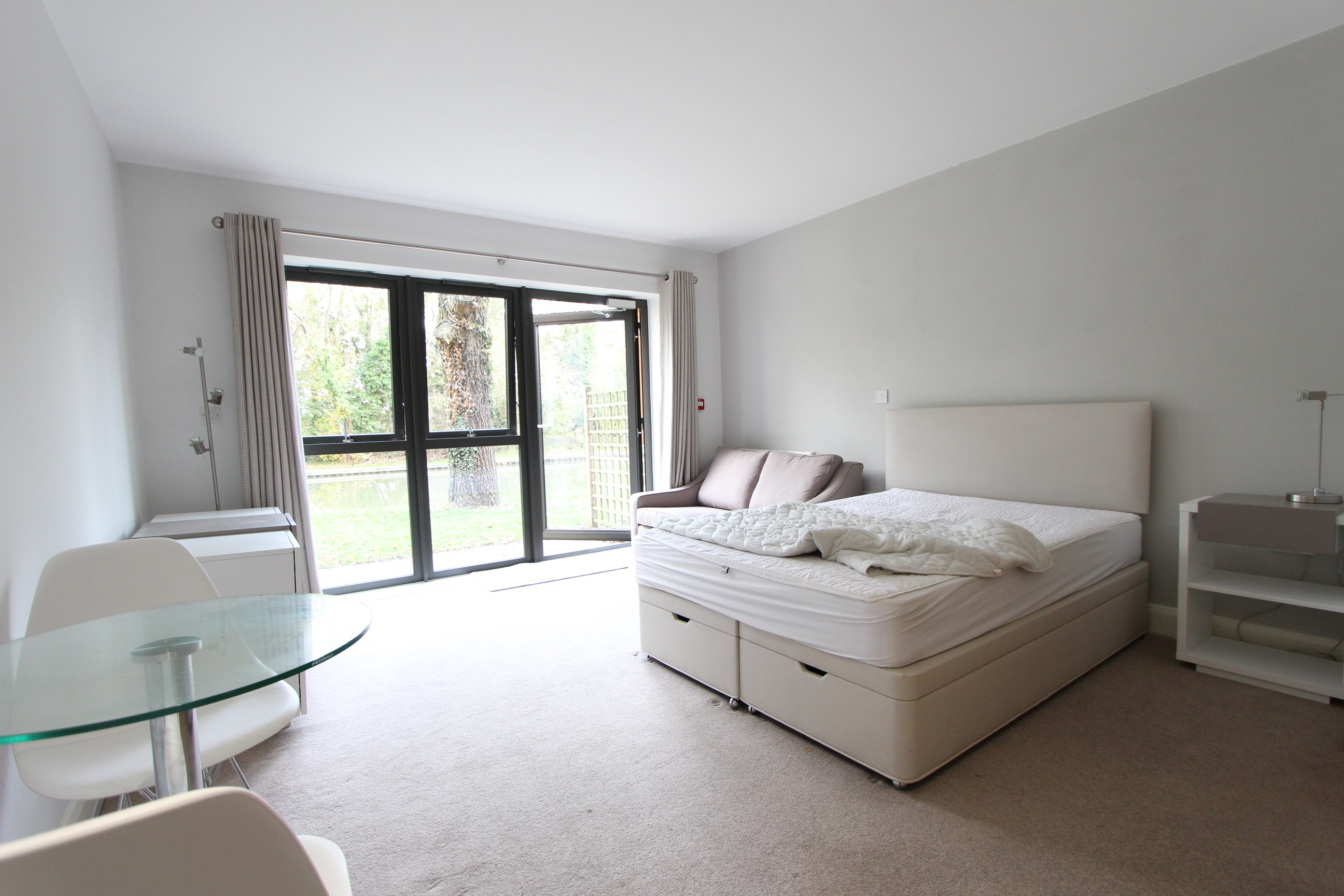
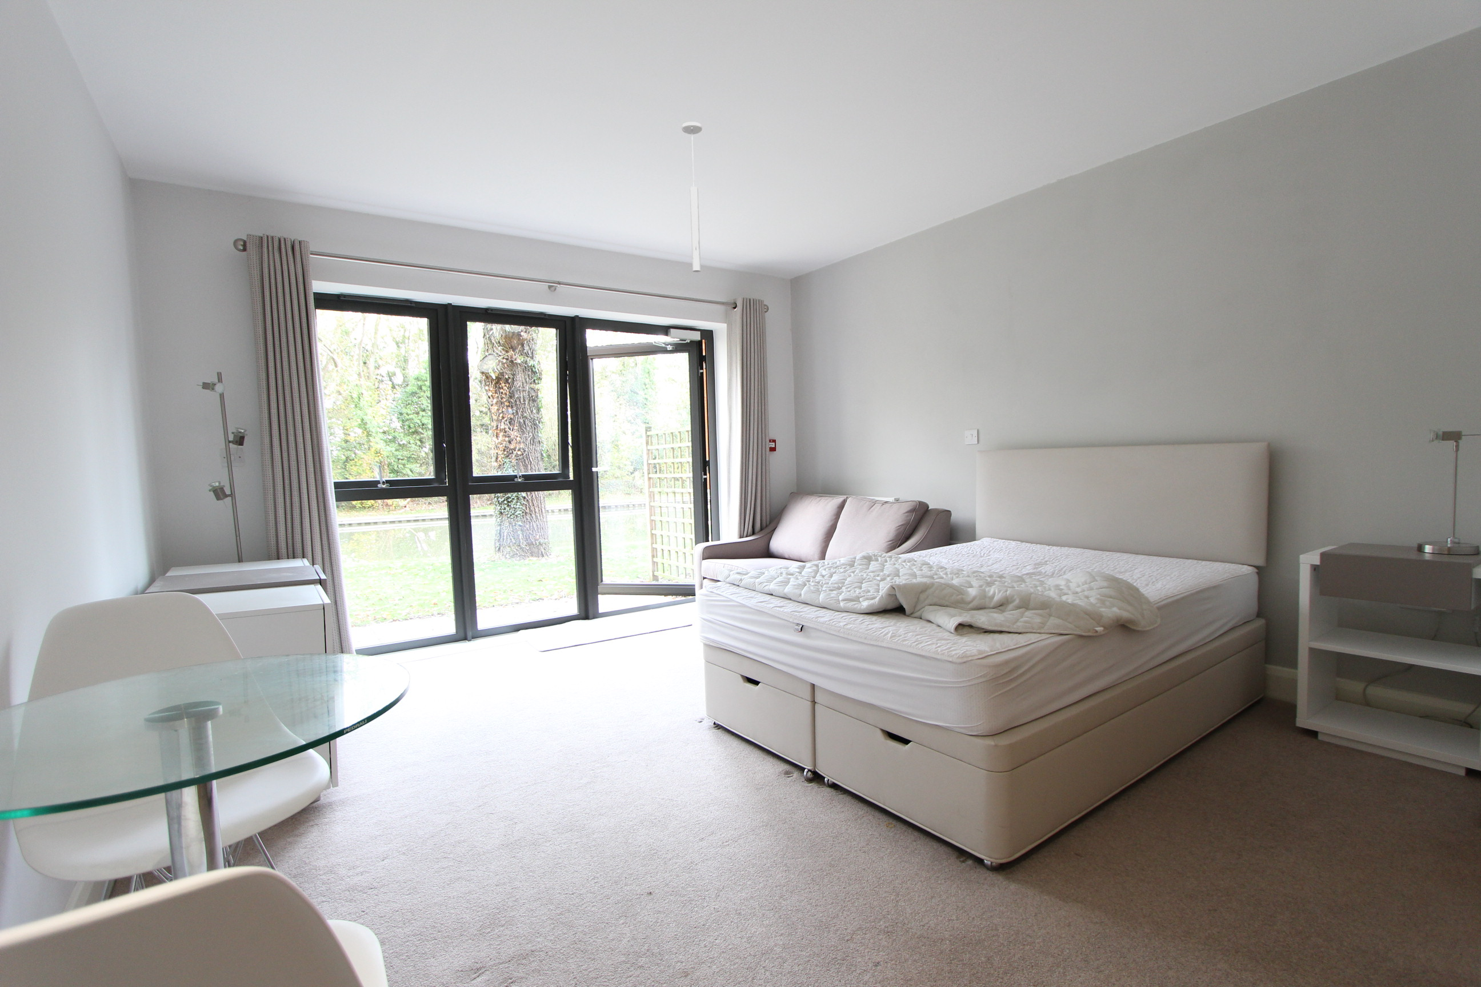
+ ceiling light (694, 199)
